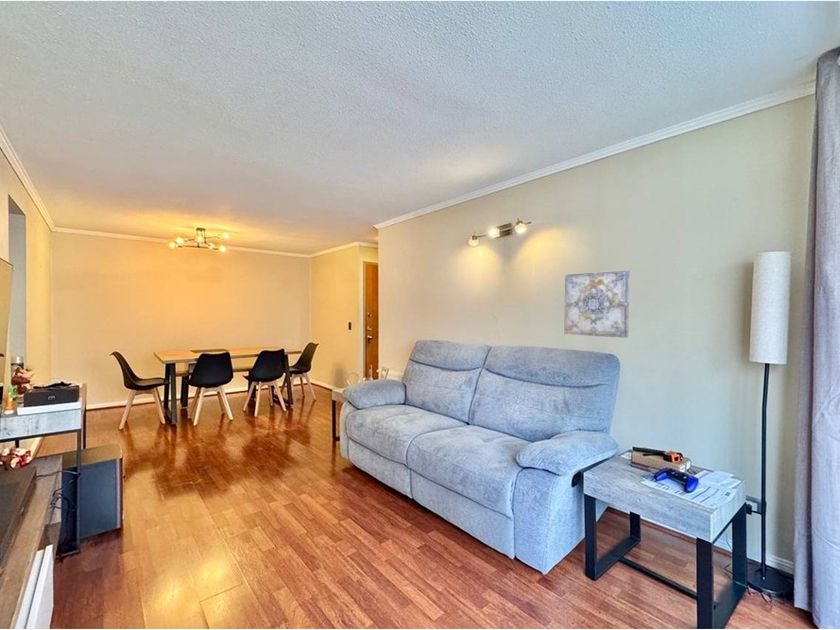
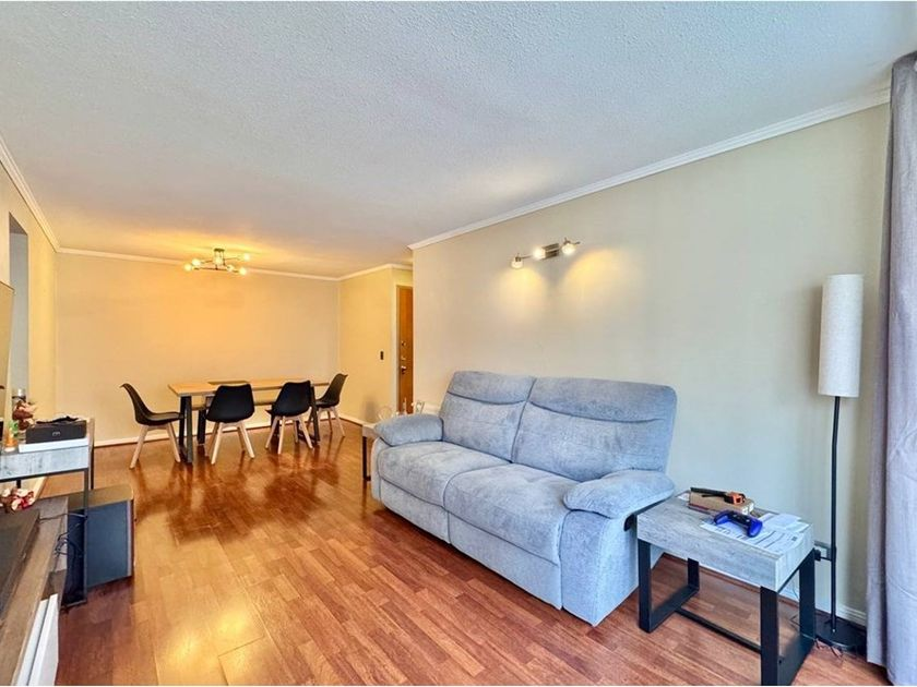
- wall art (595, 304)
